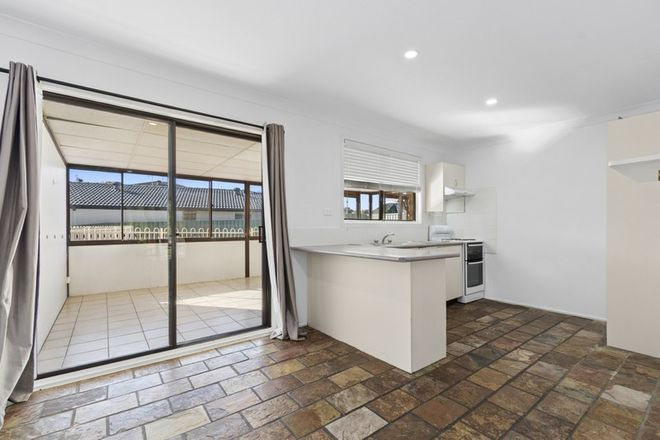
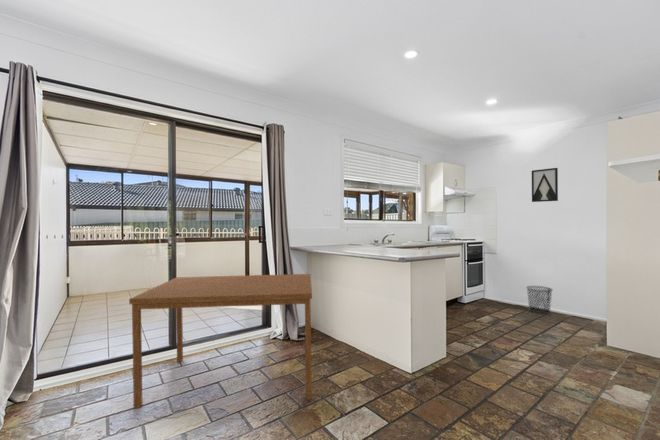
+ wall art (544, 185)
+ waste bin (539, 299)
+ dining table (235, 305)
